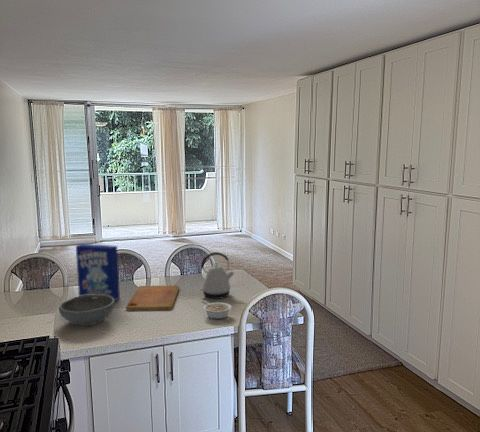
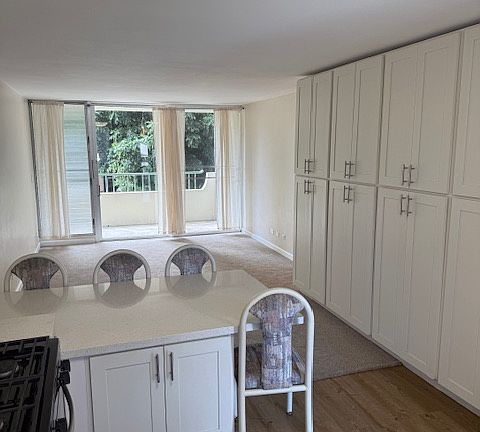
- bowl (87, 311)
- cereal box (97, 272)
- legume (216, 310)
- cutting board (154, 297)
- kettle (217, 274)
